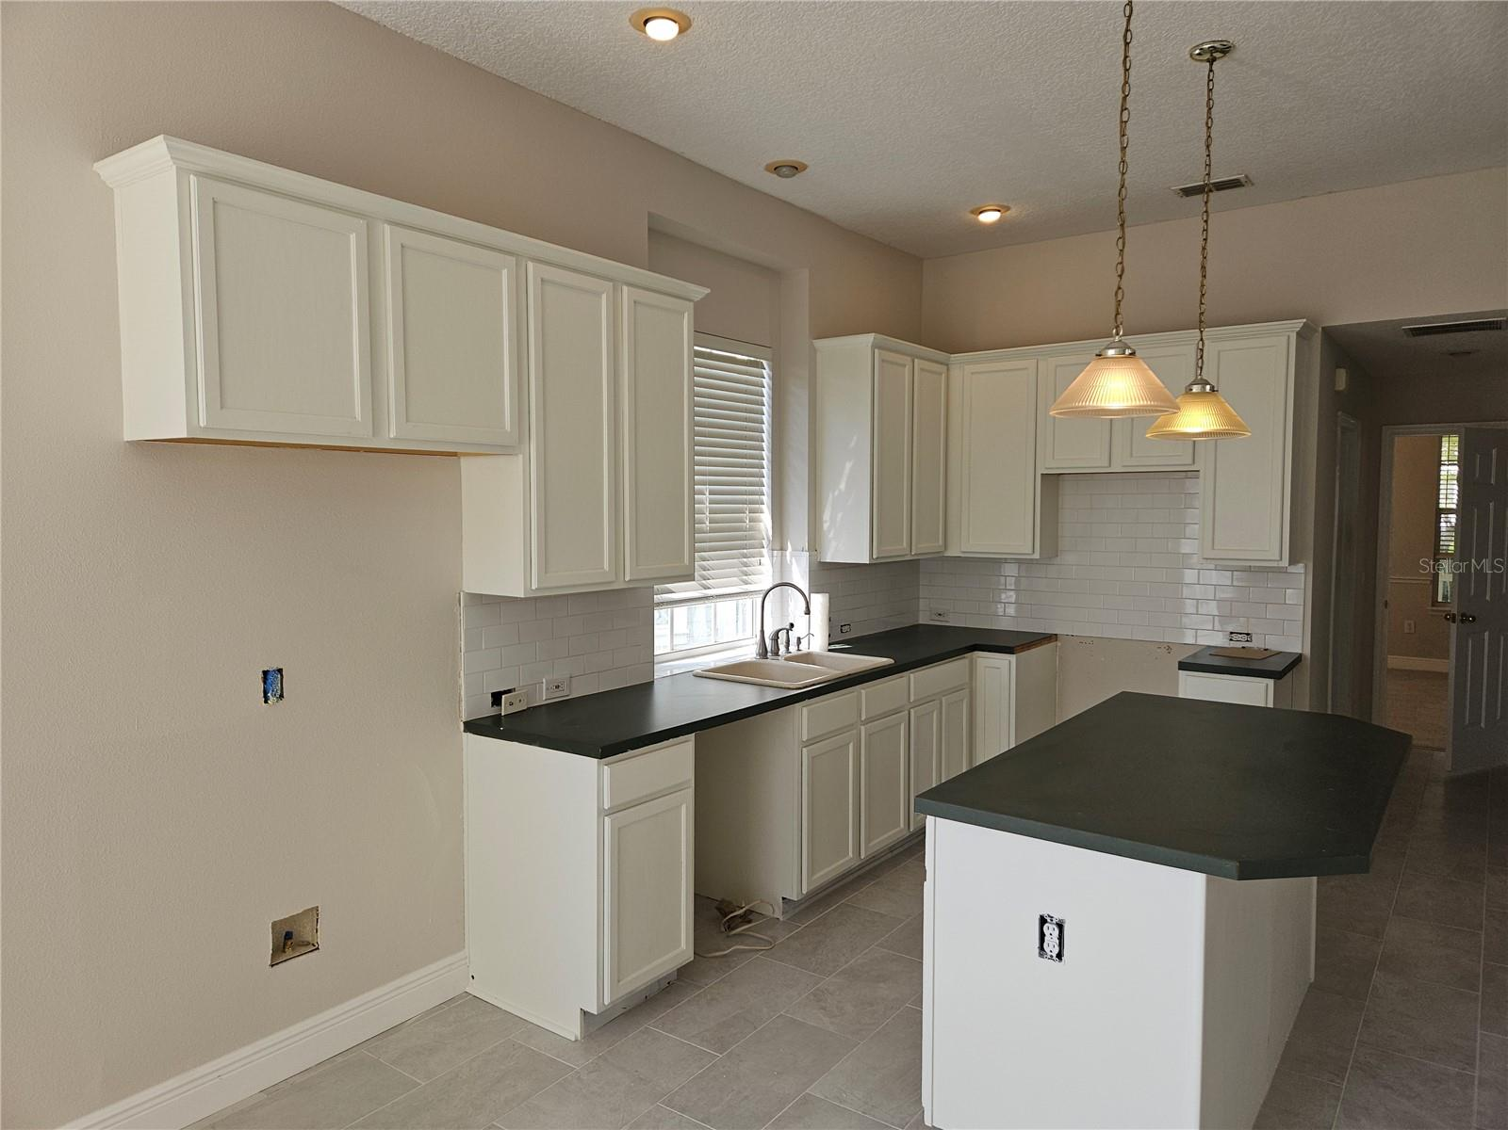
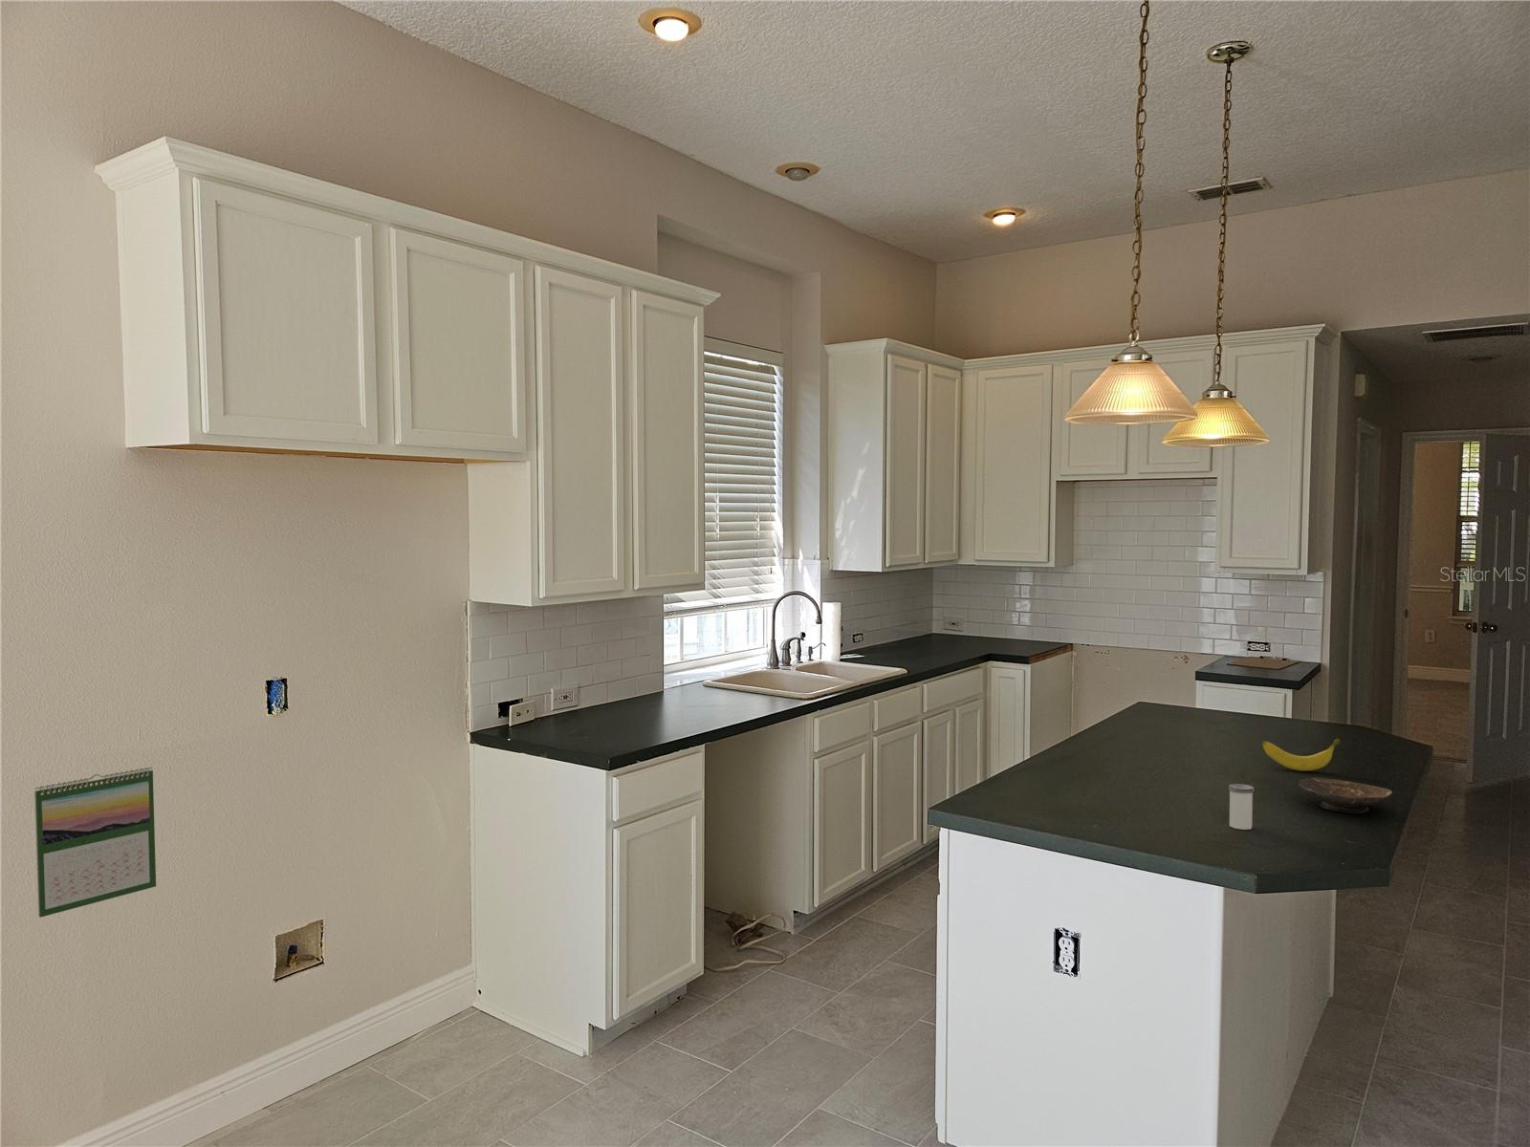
+ banana (1300, 757)
+ salt shaker (1240, 806)
+ calendar (98, 837)
+ bowl (1343, 798)
